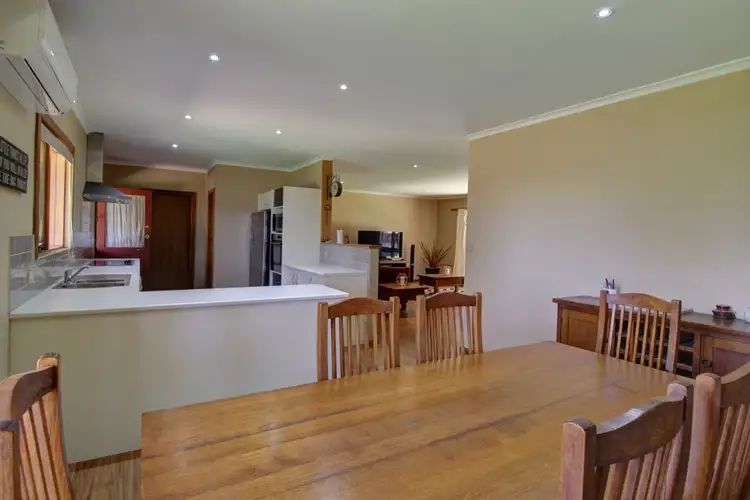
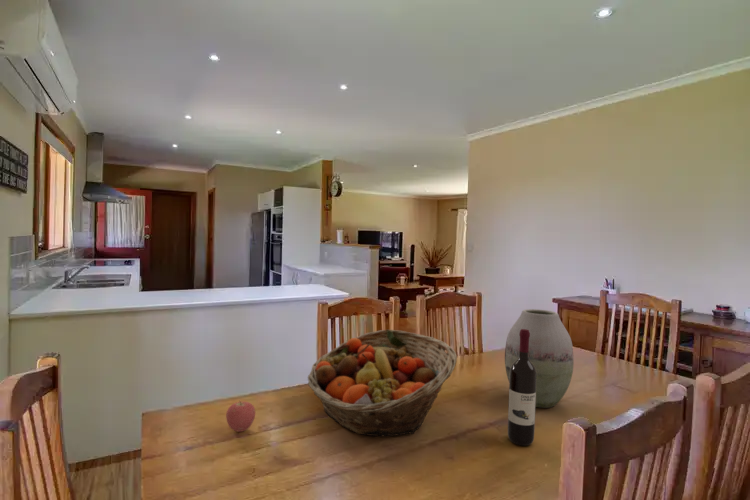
+ wine bottle (522, 385)
+ apple (240, 415)
+ vase (538, 356)
+ fruit basket (379, 376)
